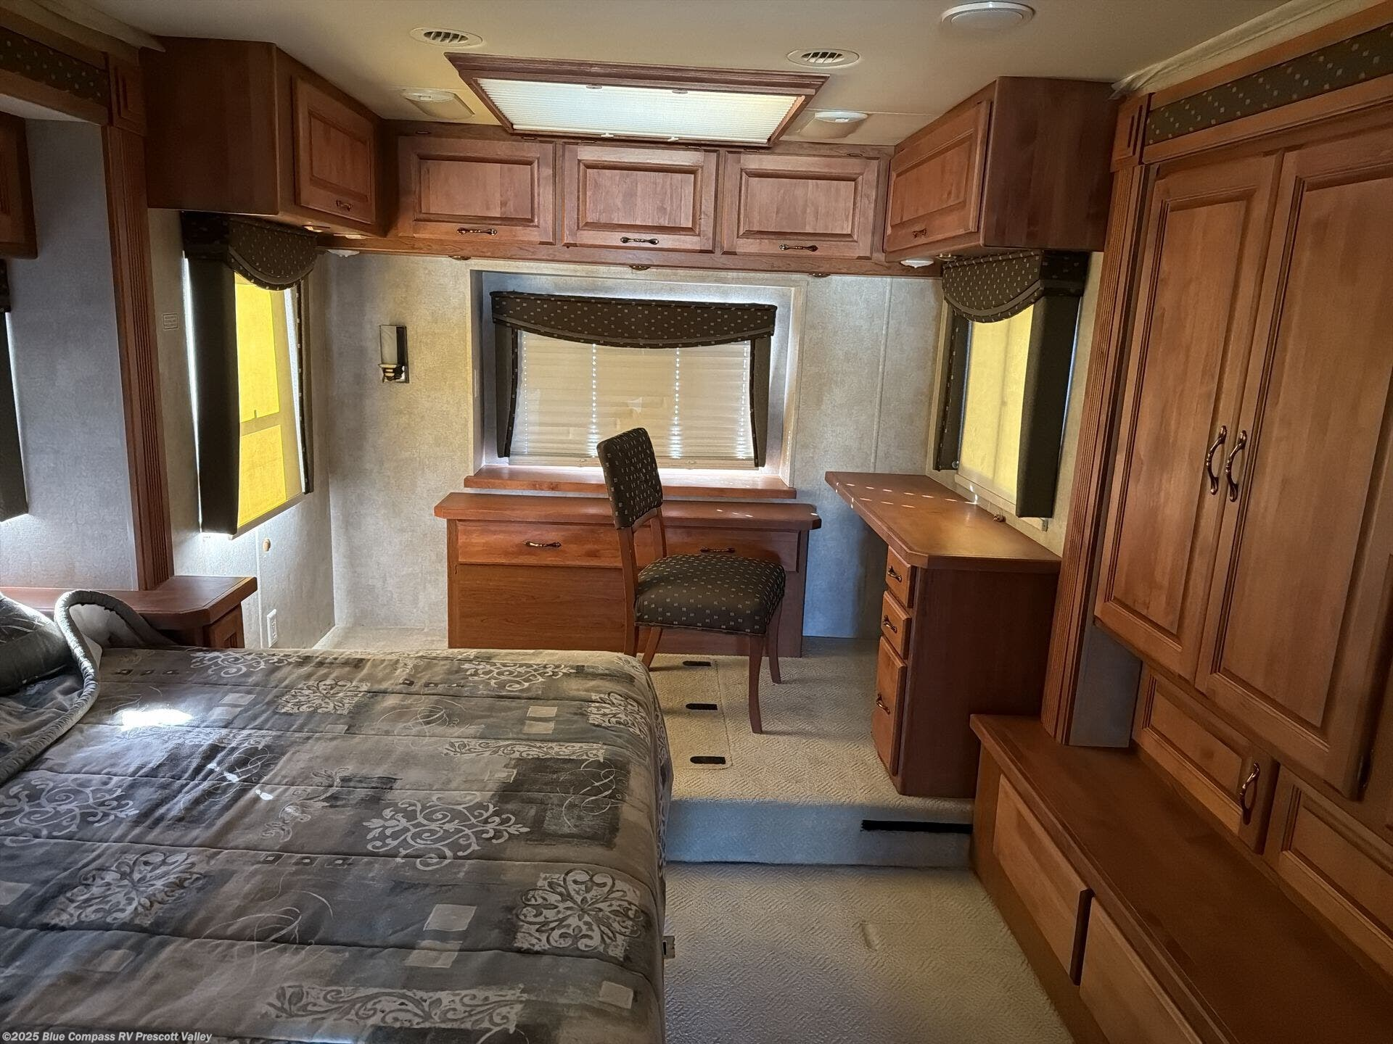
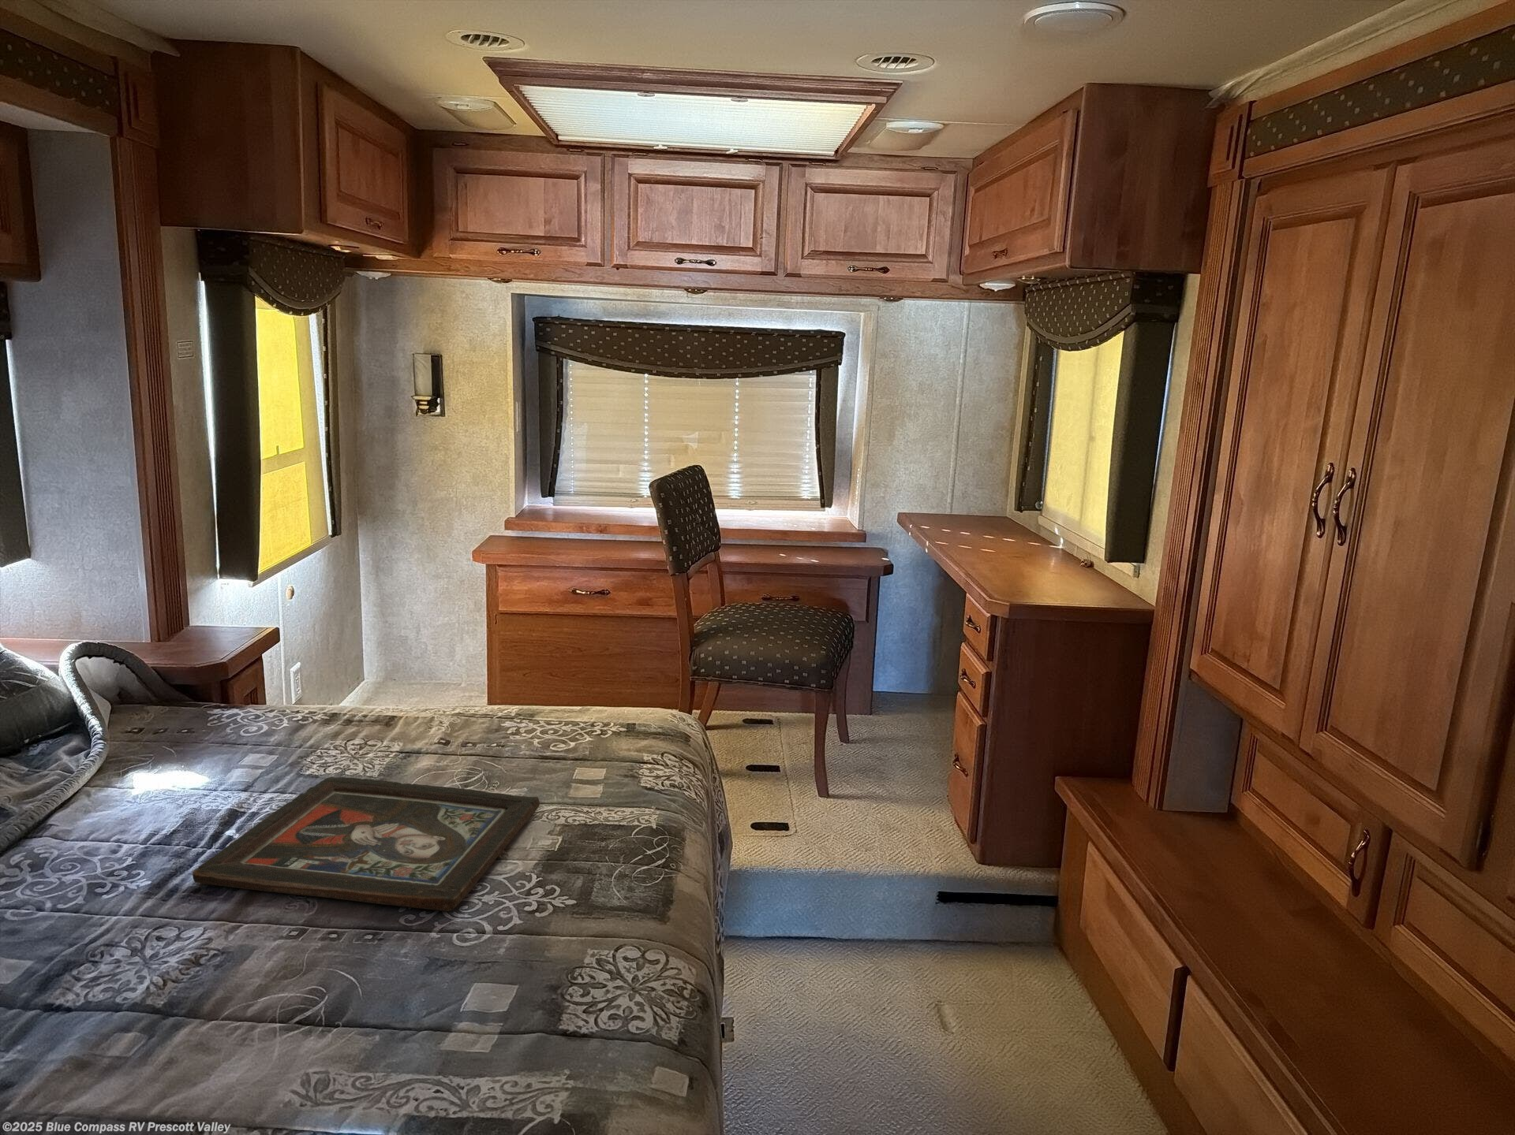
+ religious icon (385, 837)
